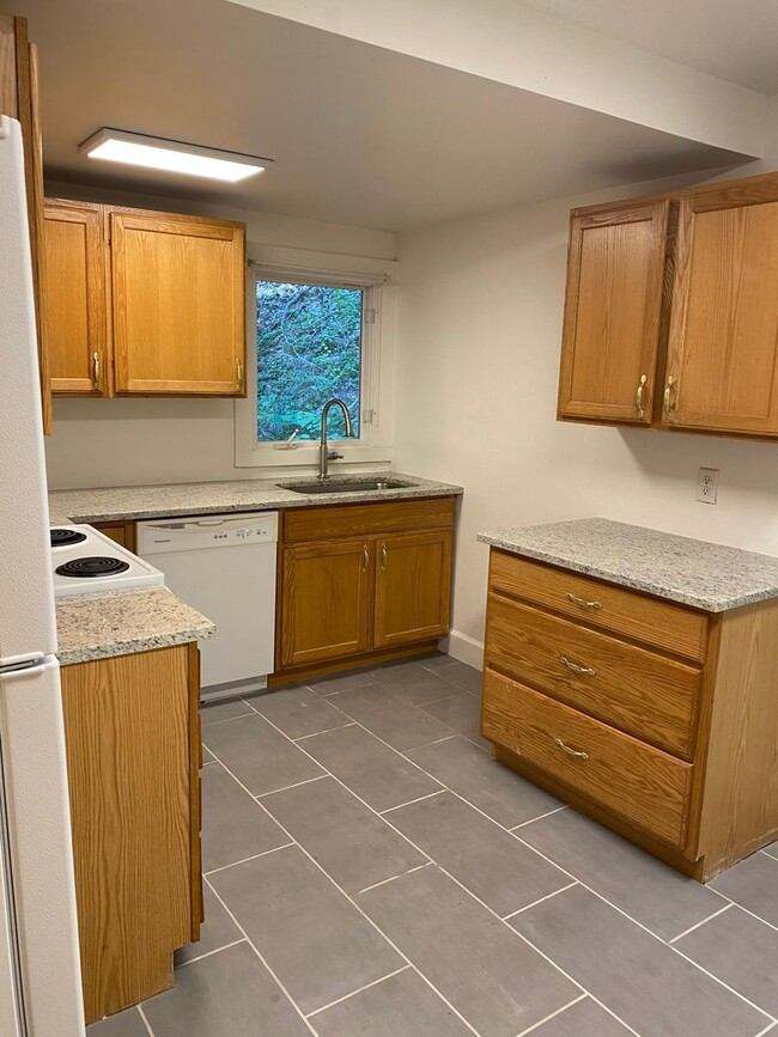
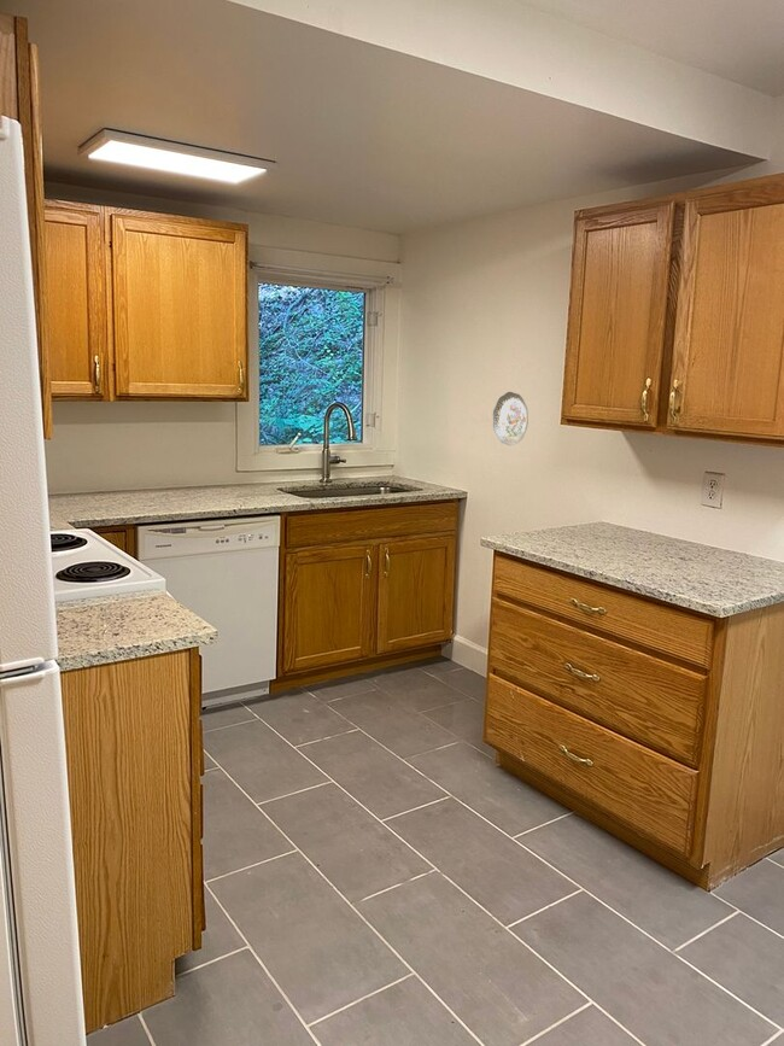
+ decorative plate (511, 419)
